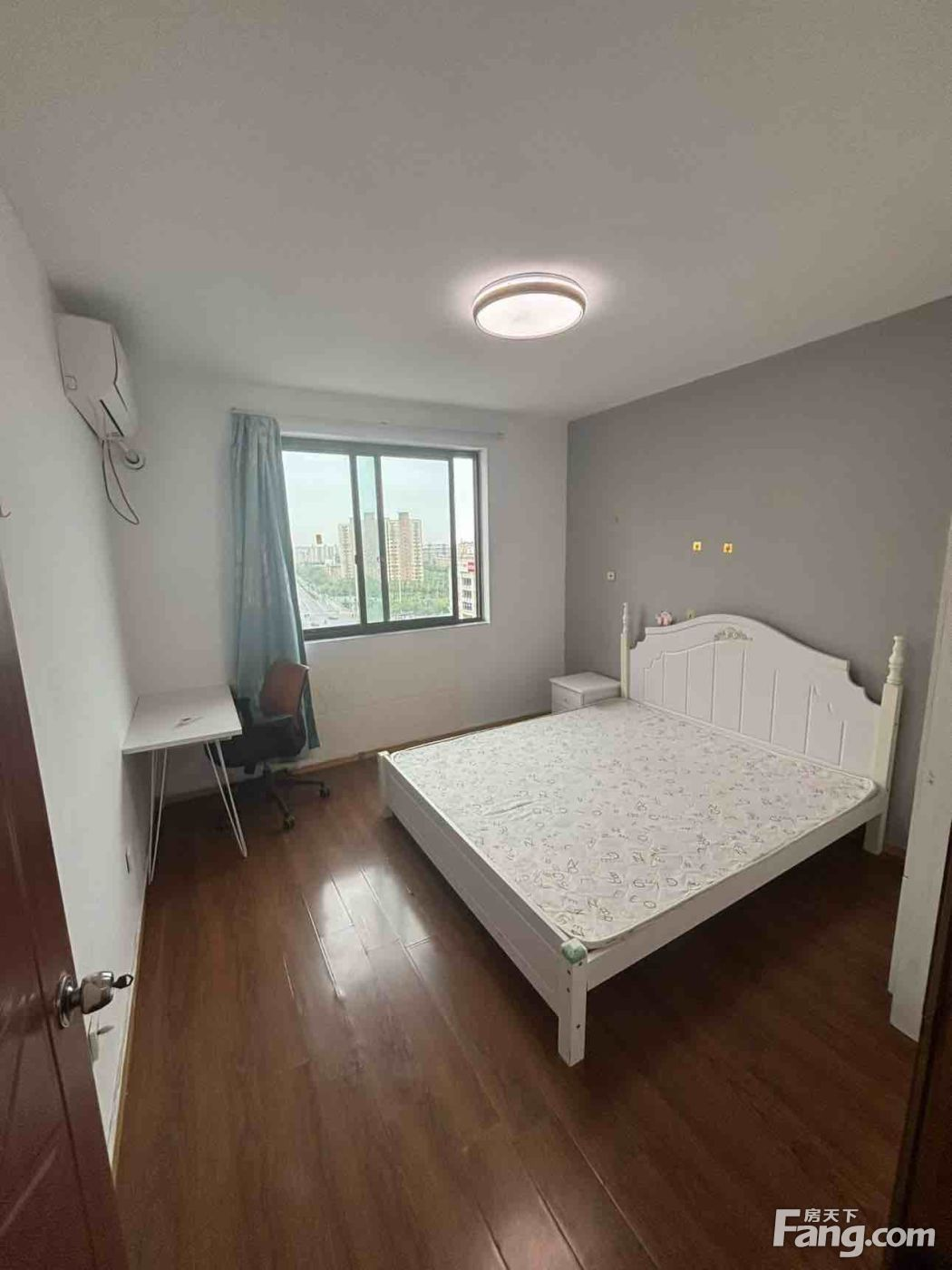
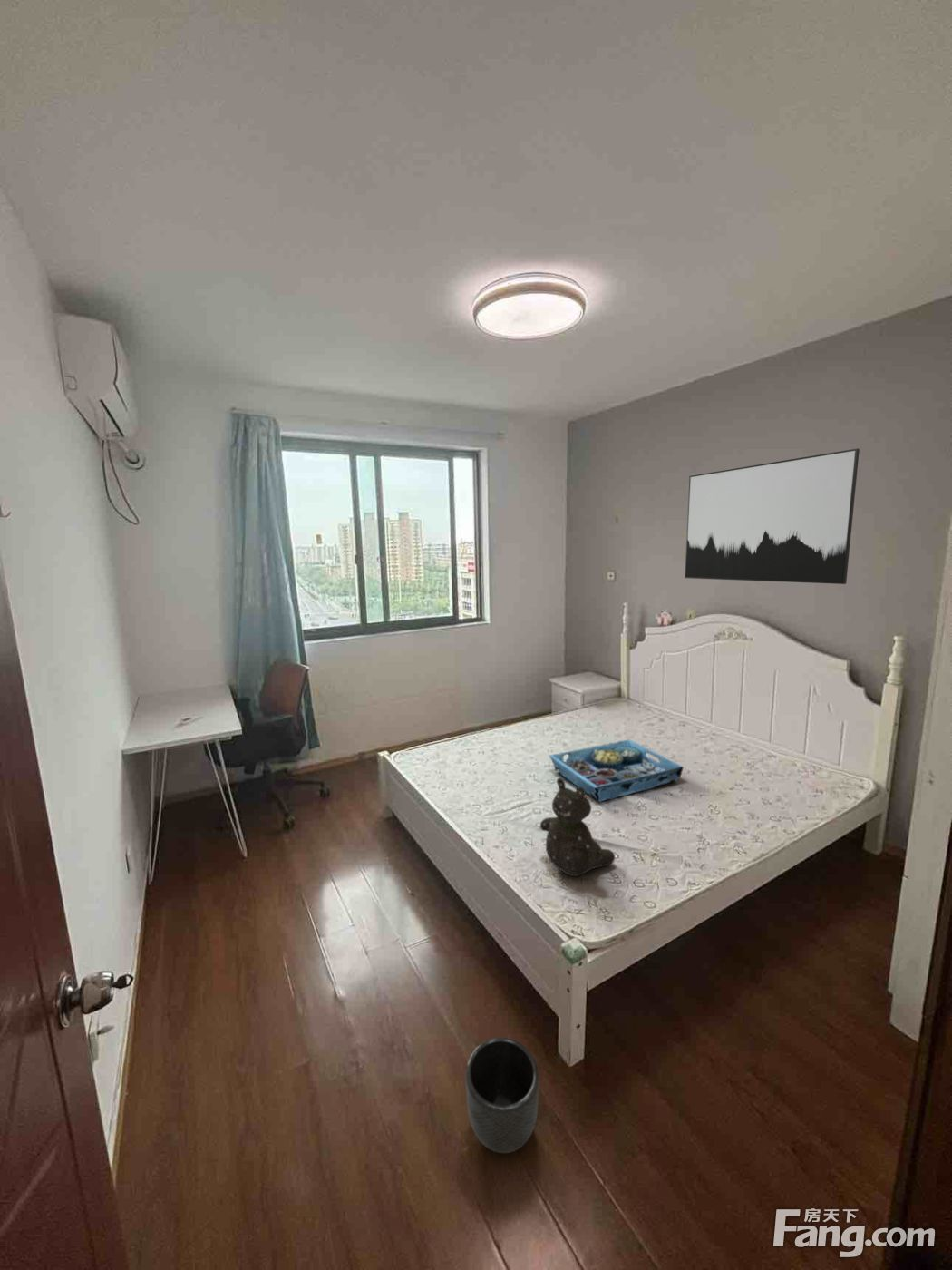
+ teddy bear (579, 822)
+ planter (502, 1100)
+ wall art (758, 523)
+ serving tray (613, 767)
